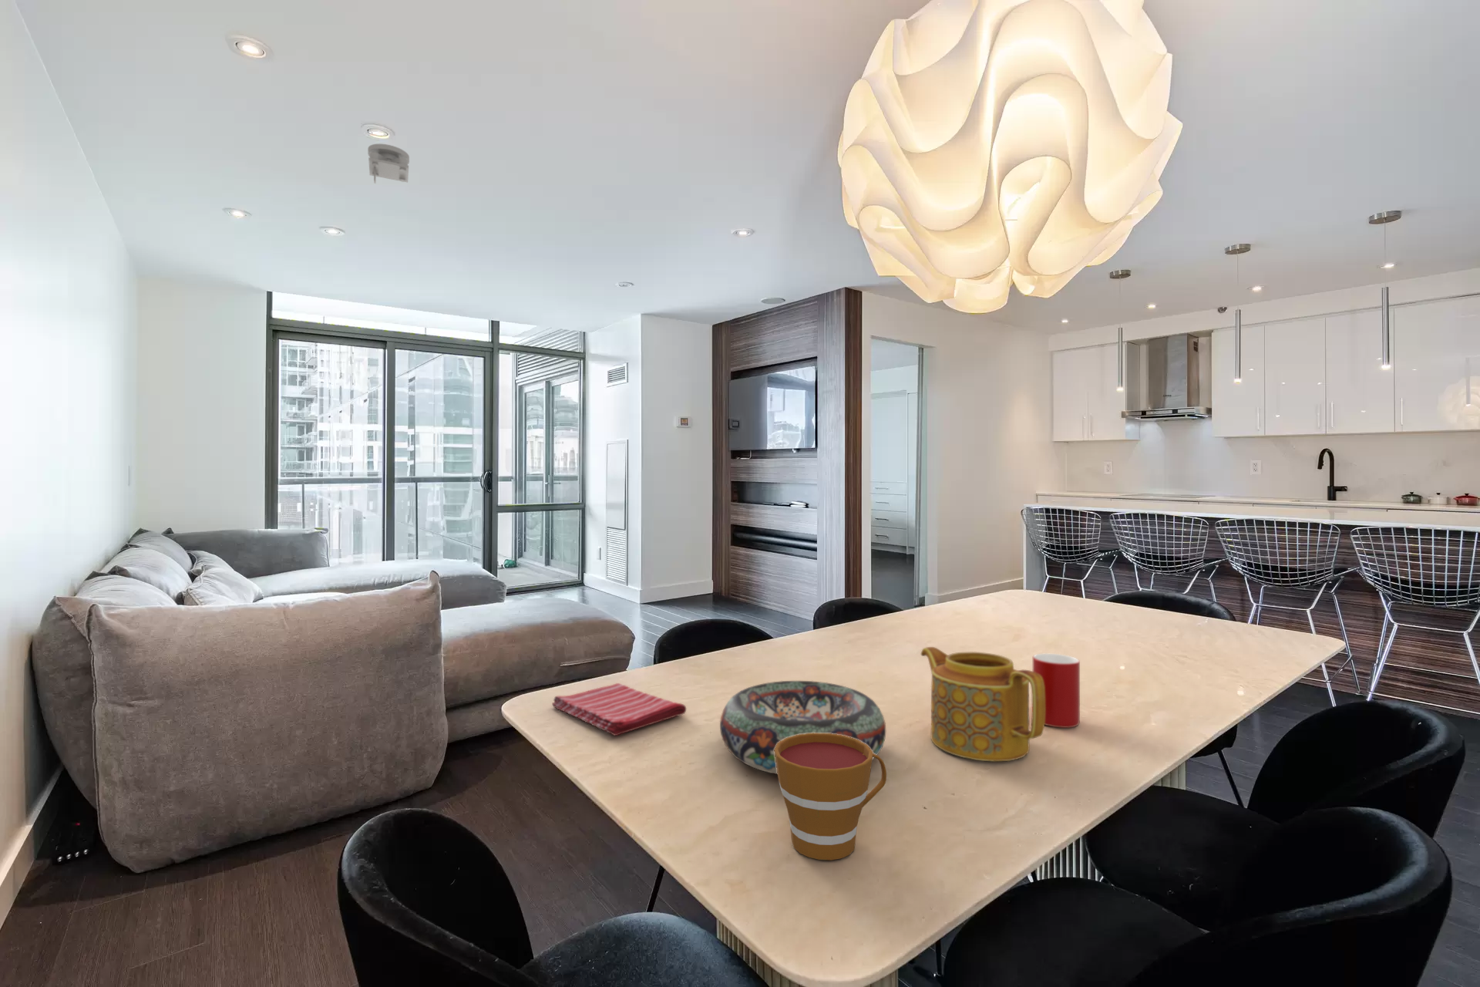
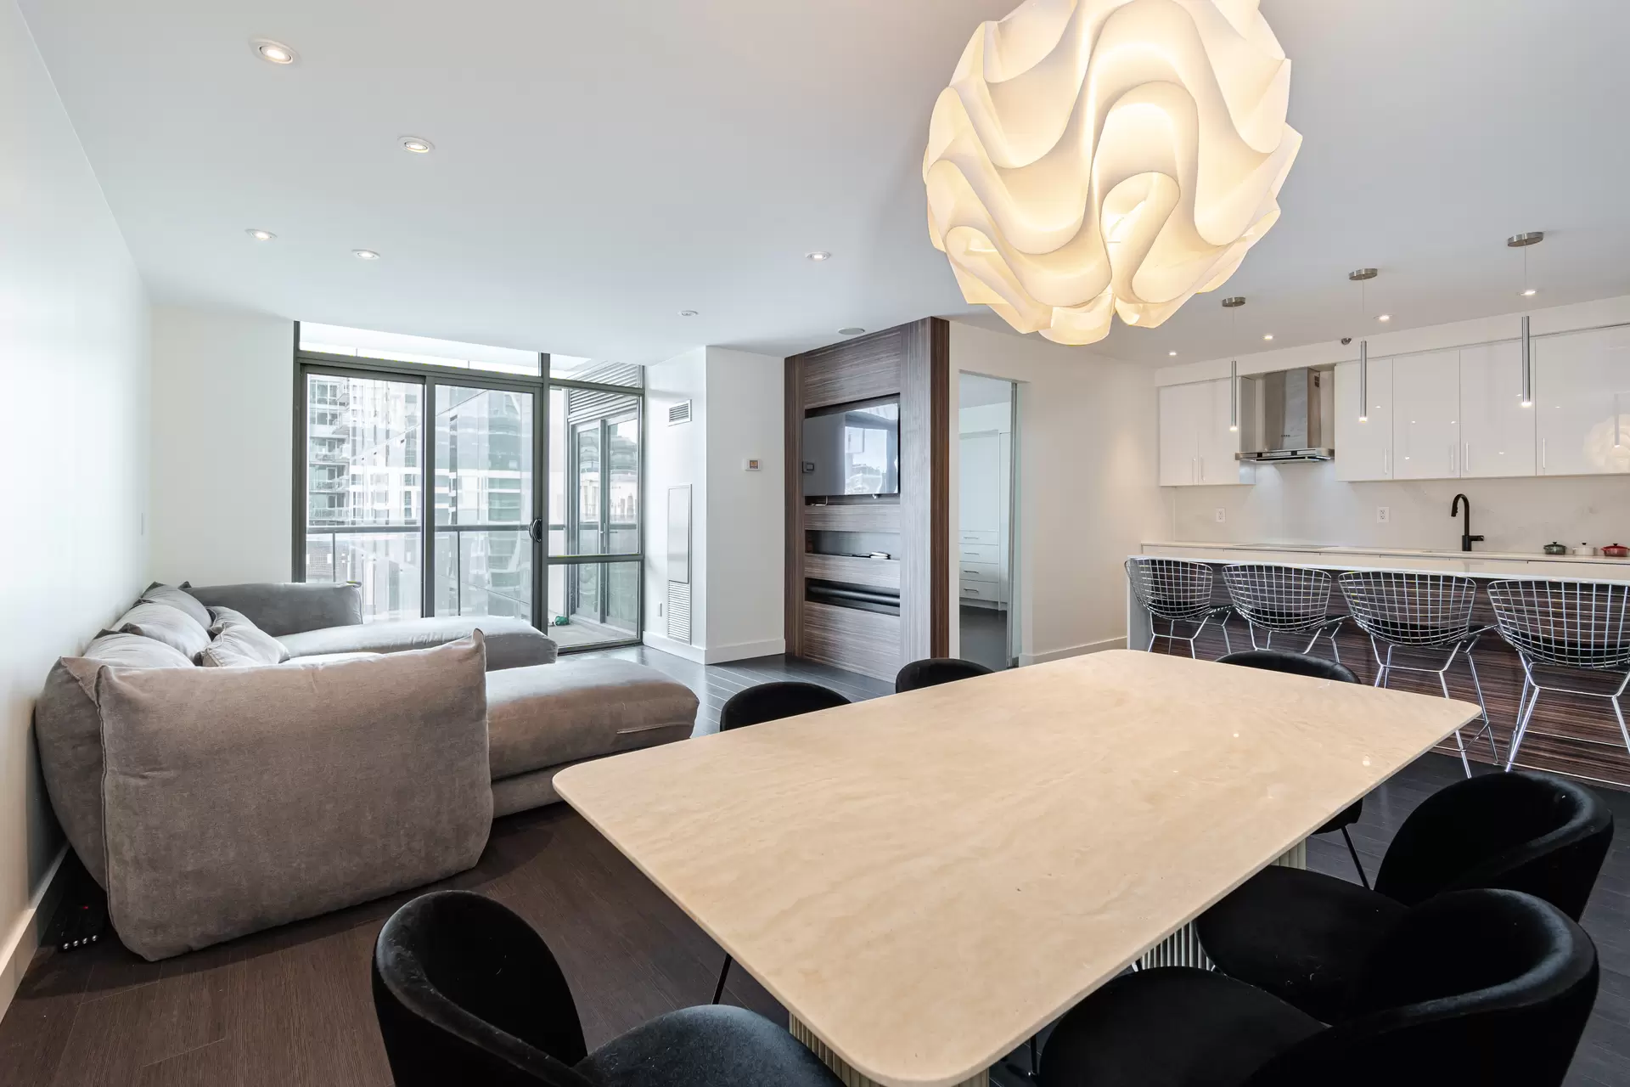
- dish towel (618, 705)
- smoke detector (389, 169)
- cup (831, 794)
- teapot (976, 699)
- decorative bowl (802, 725)
- cup (1060, 687)
